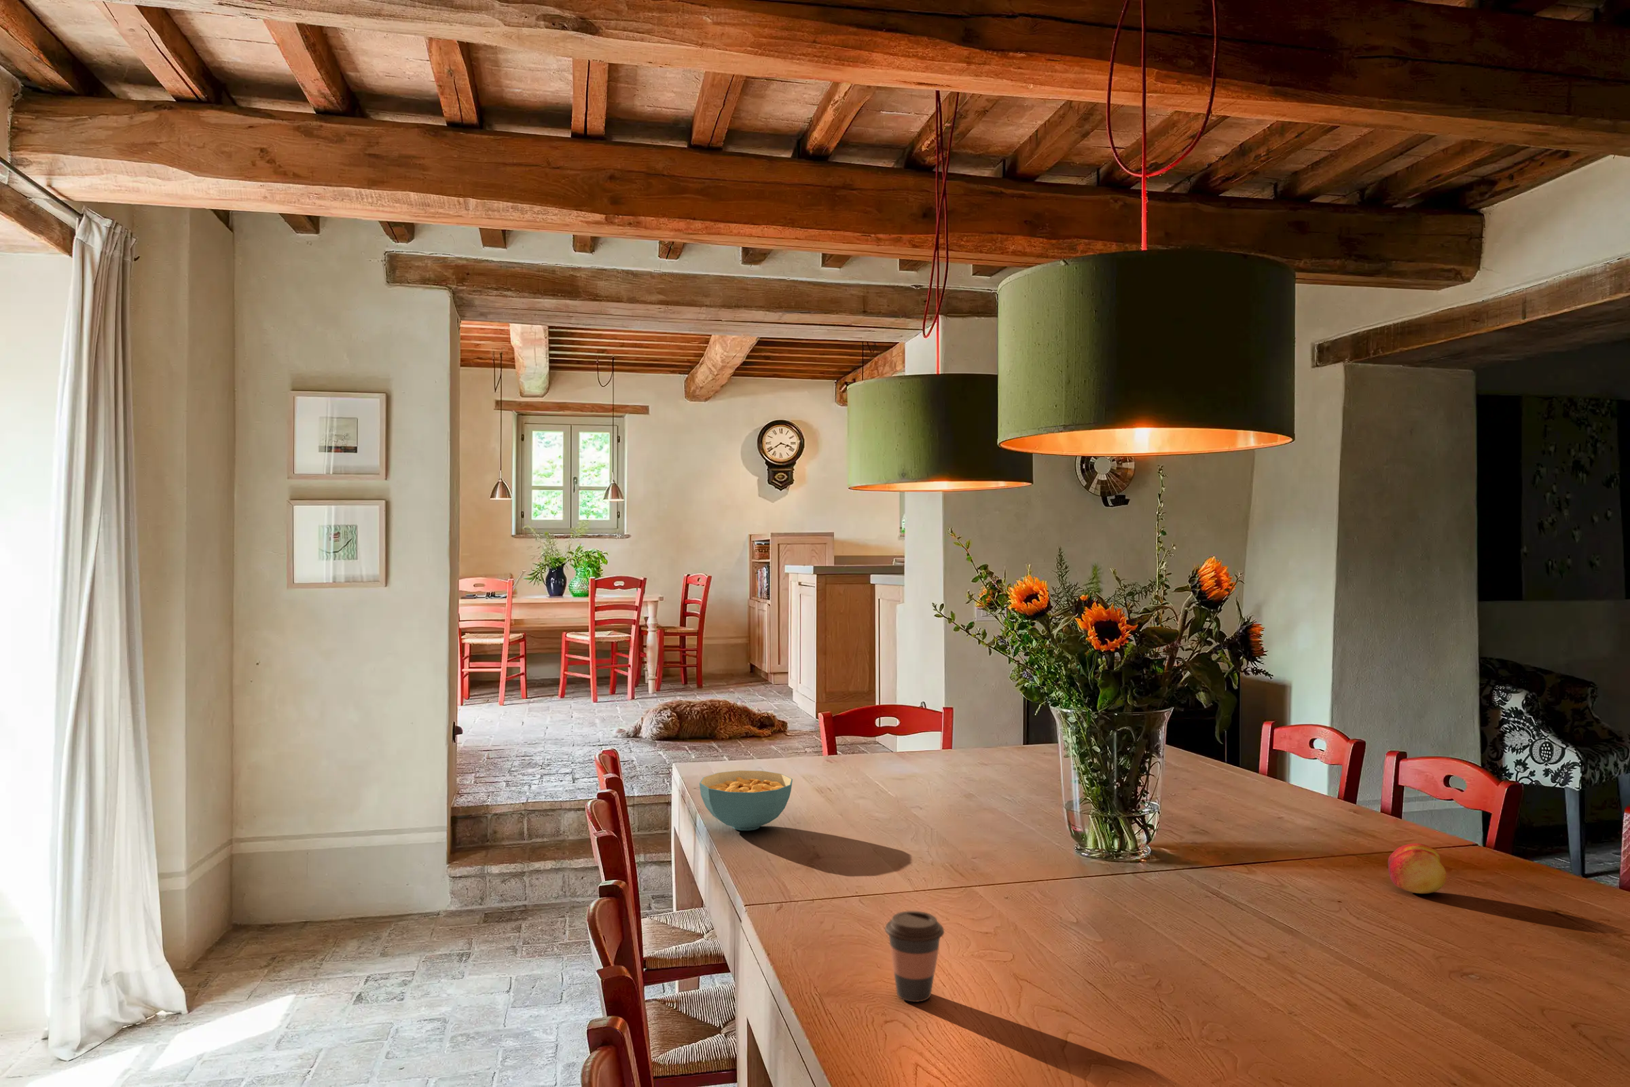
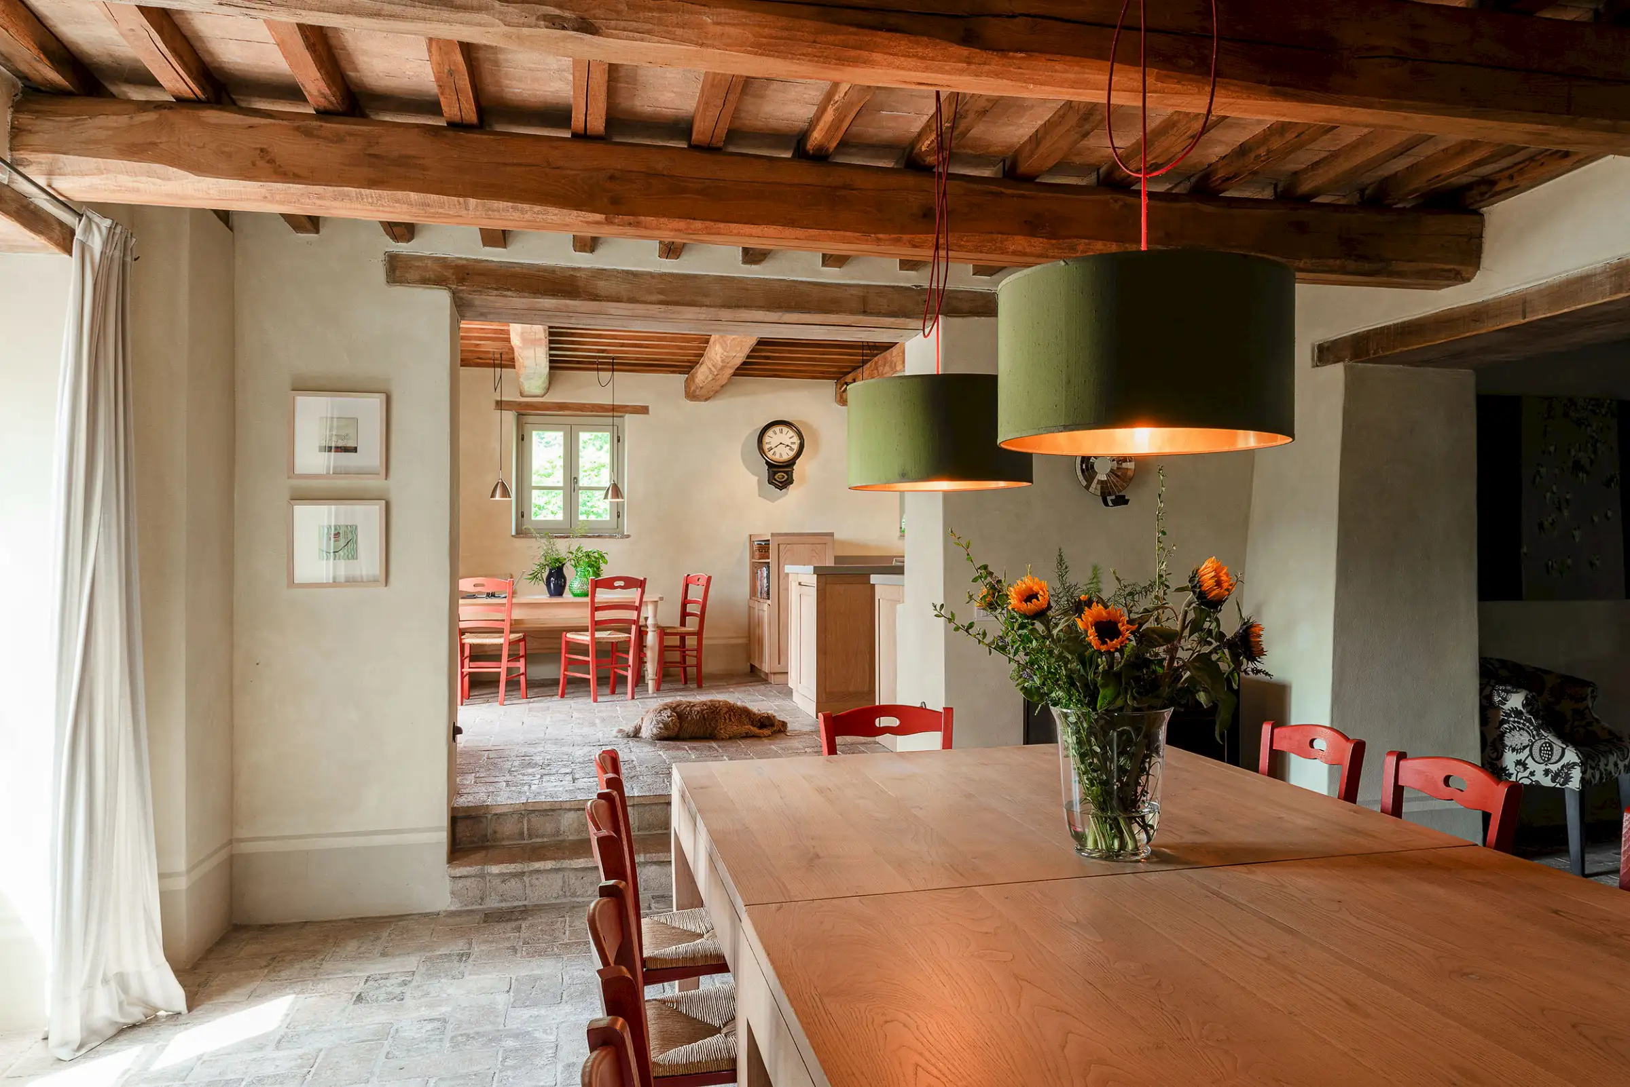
- coffee cup (914, 957)
- fruit (1416, 867)
- cereal bowl (745, 803)
